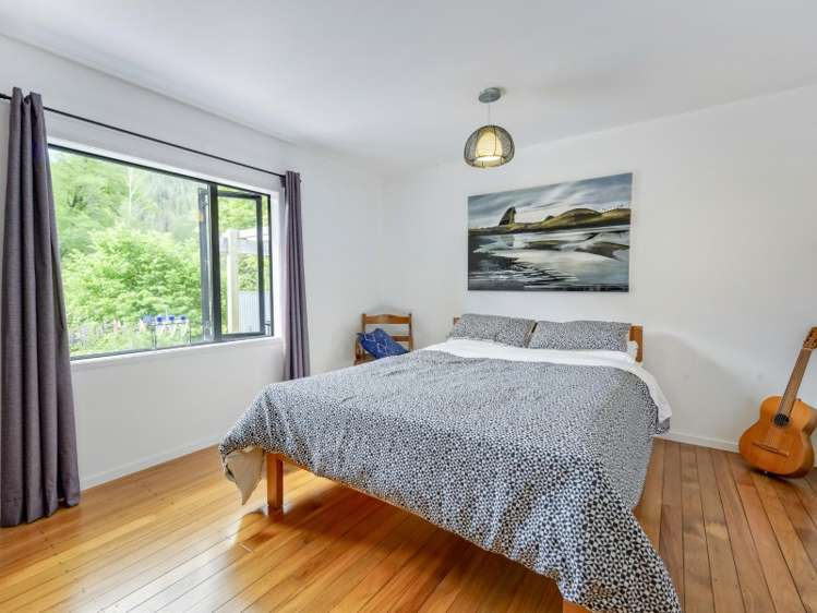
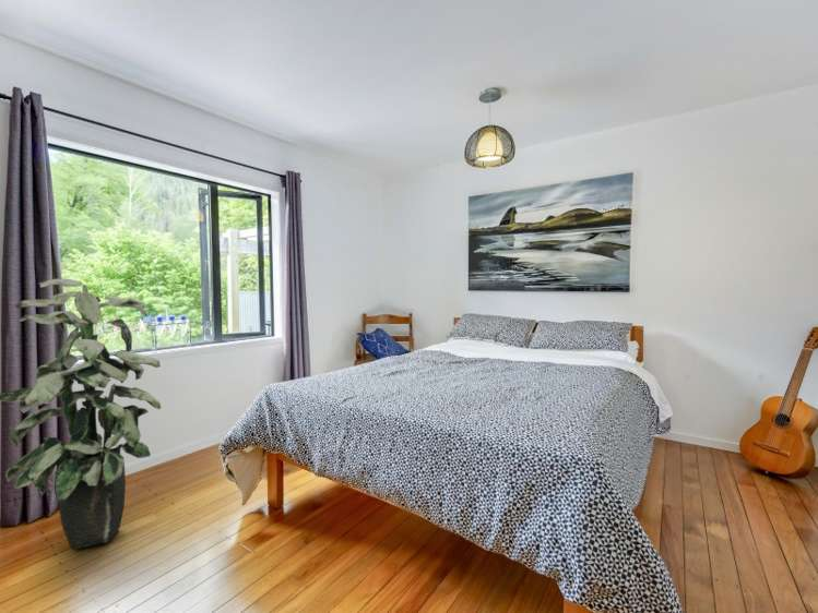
+ indoor plant (82, 409)
